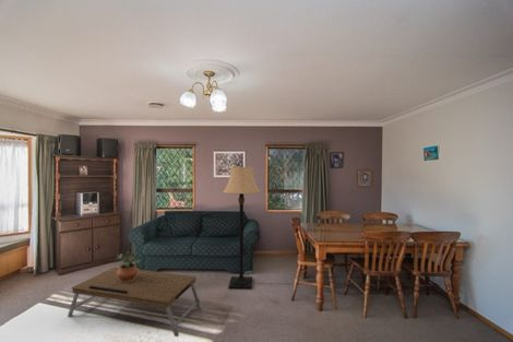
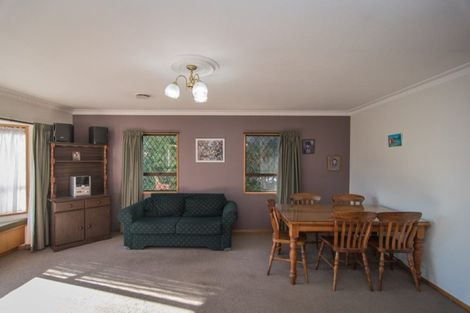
- coffee table (136, 295)
- potted plant (130, 263)
- lamp (241, 225)
